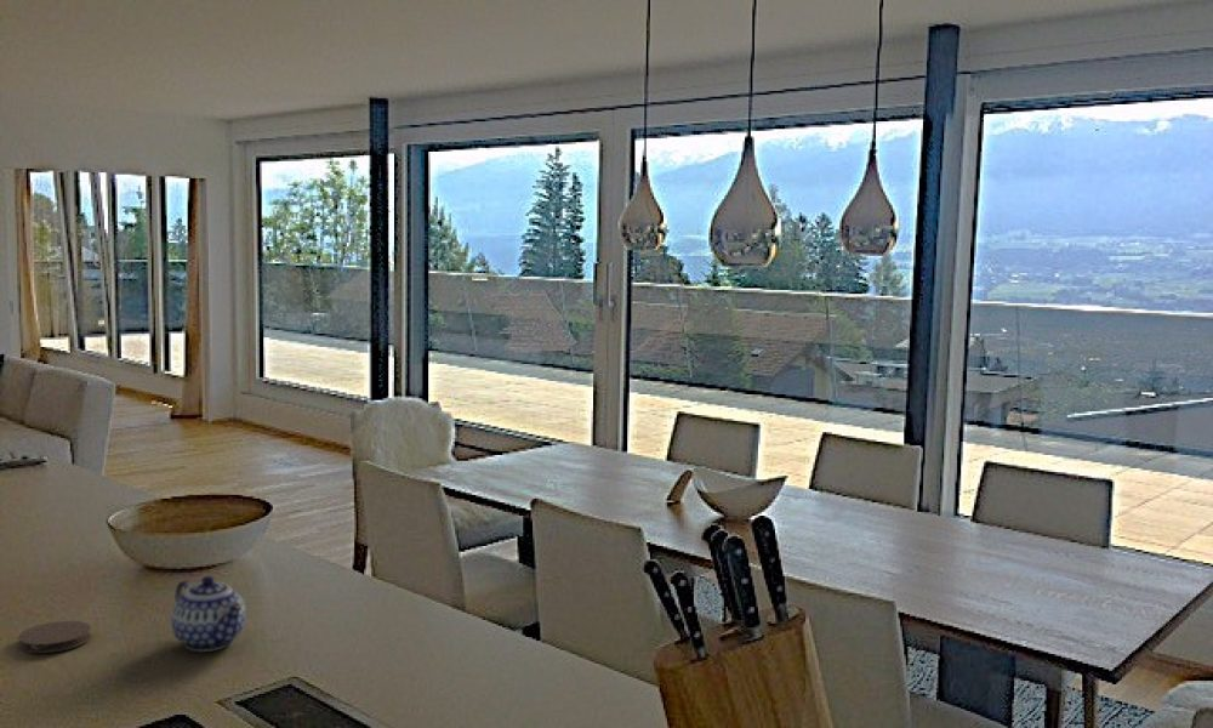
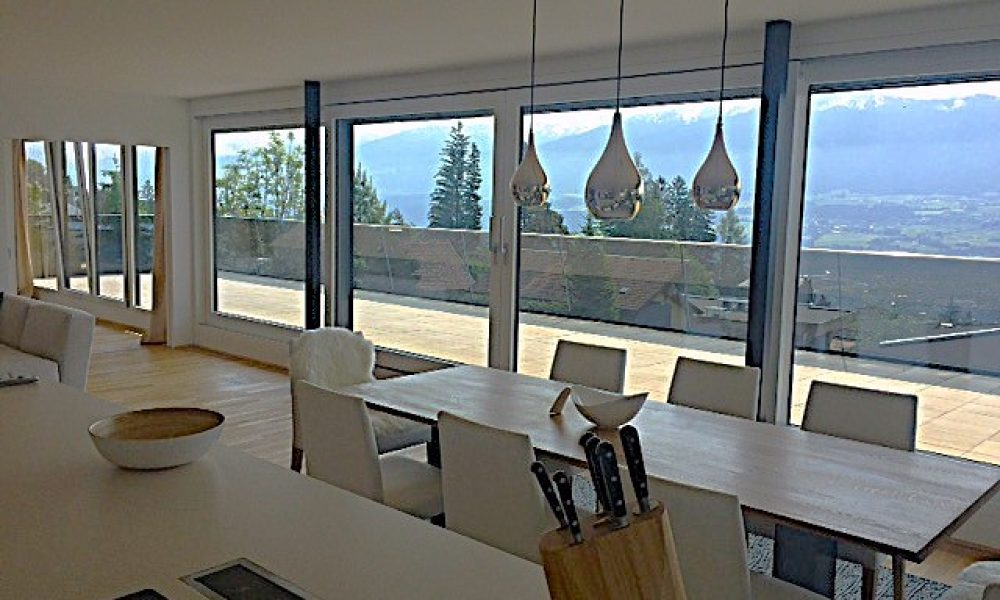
- teapot (207, 609)
- coaster (55, 636)
